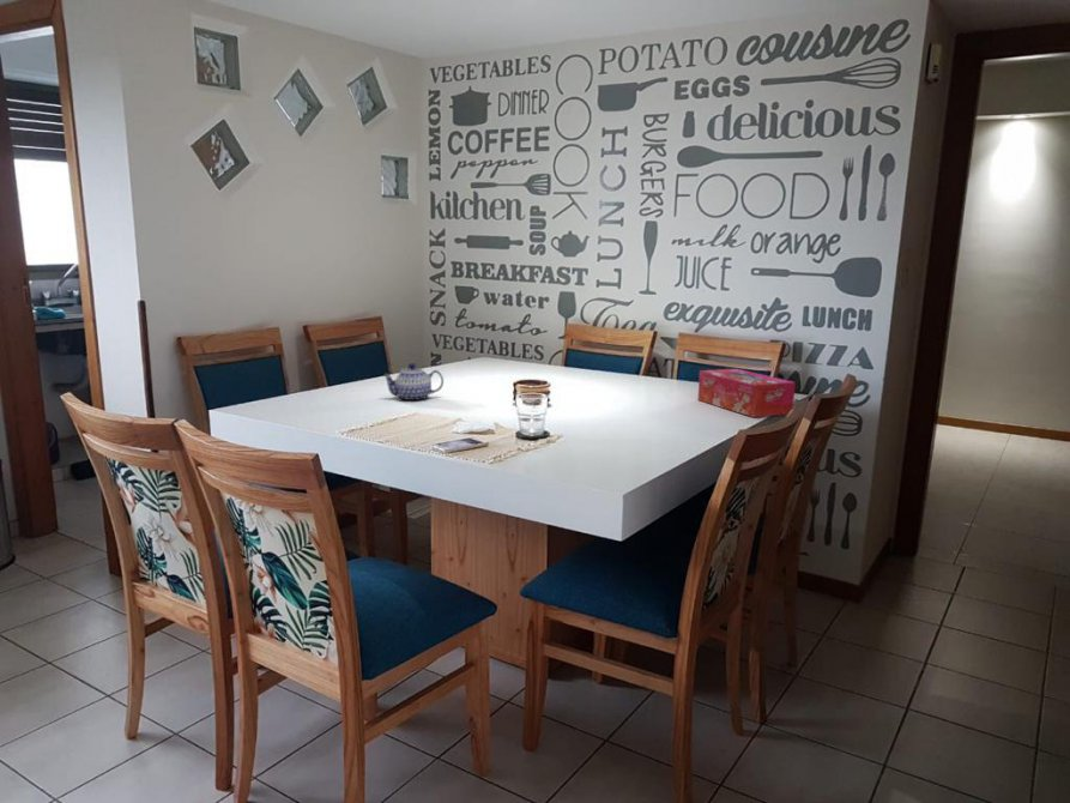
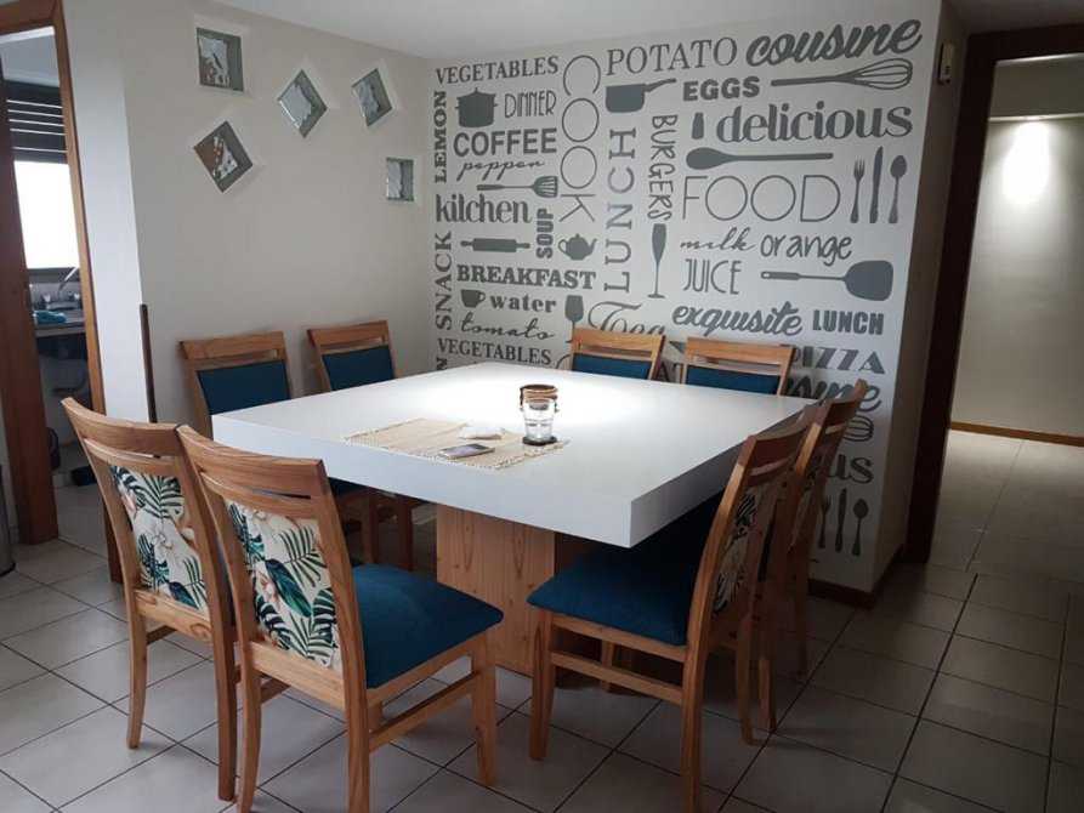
- tissue box (744, 391)
- teapot (413, 380)
